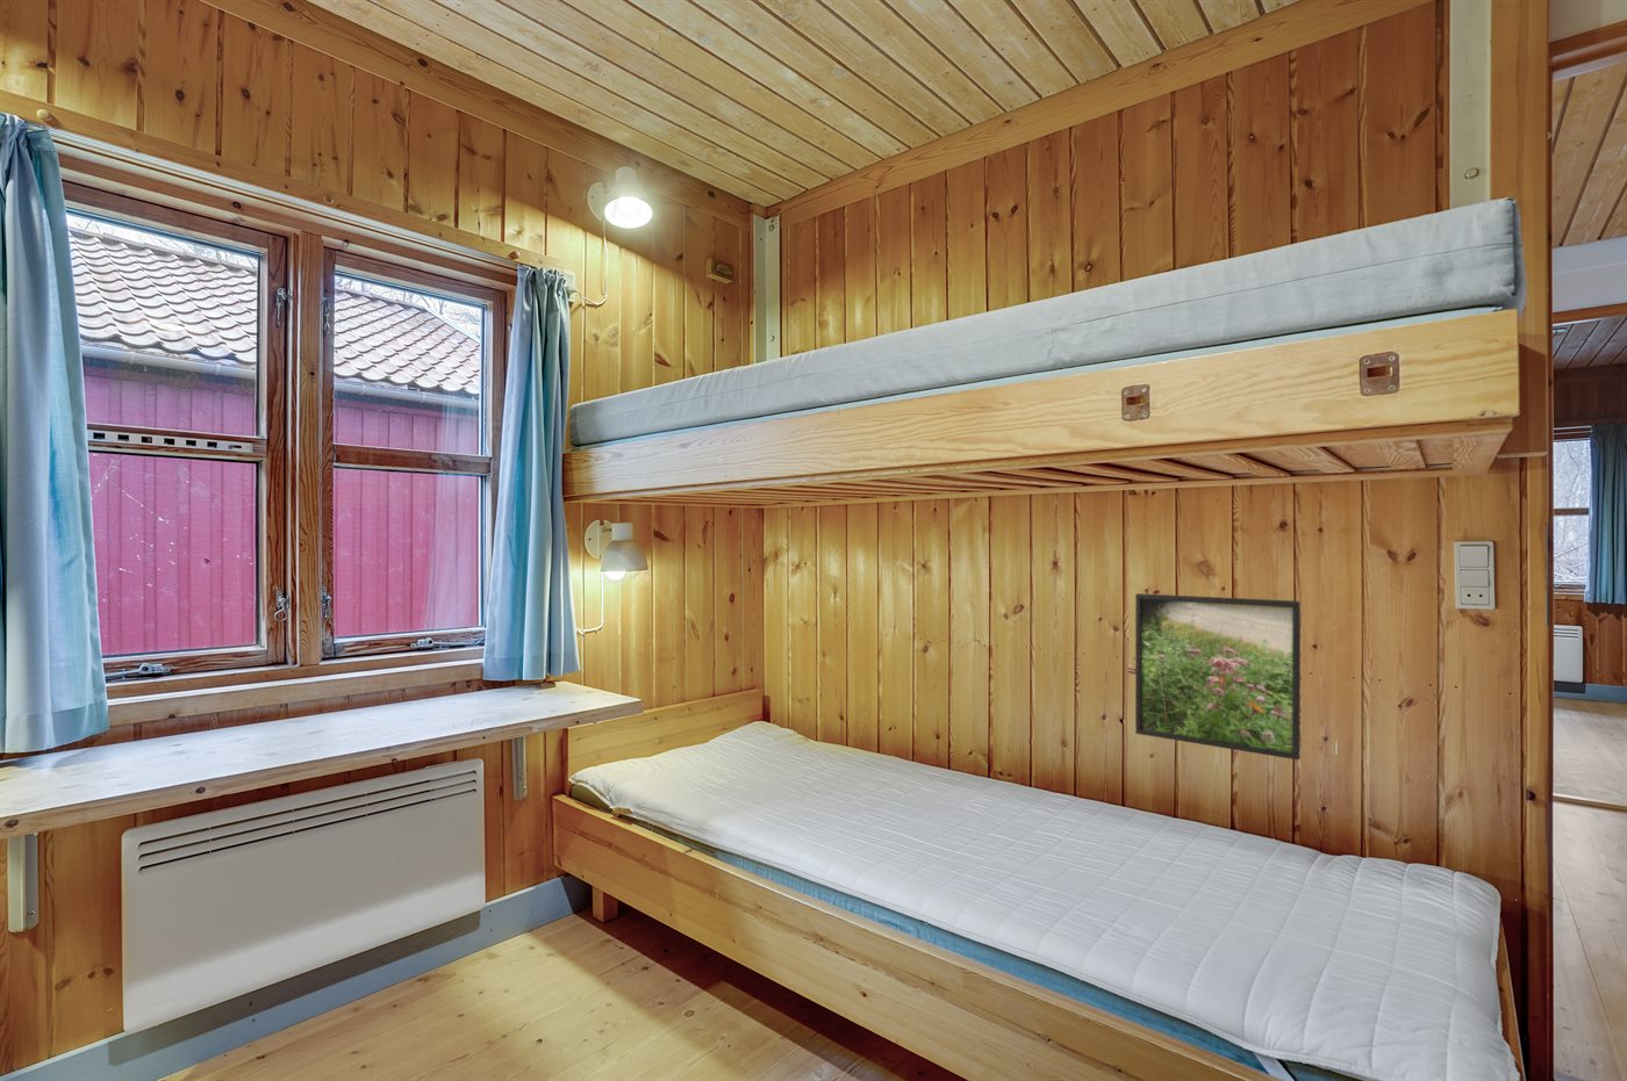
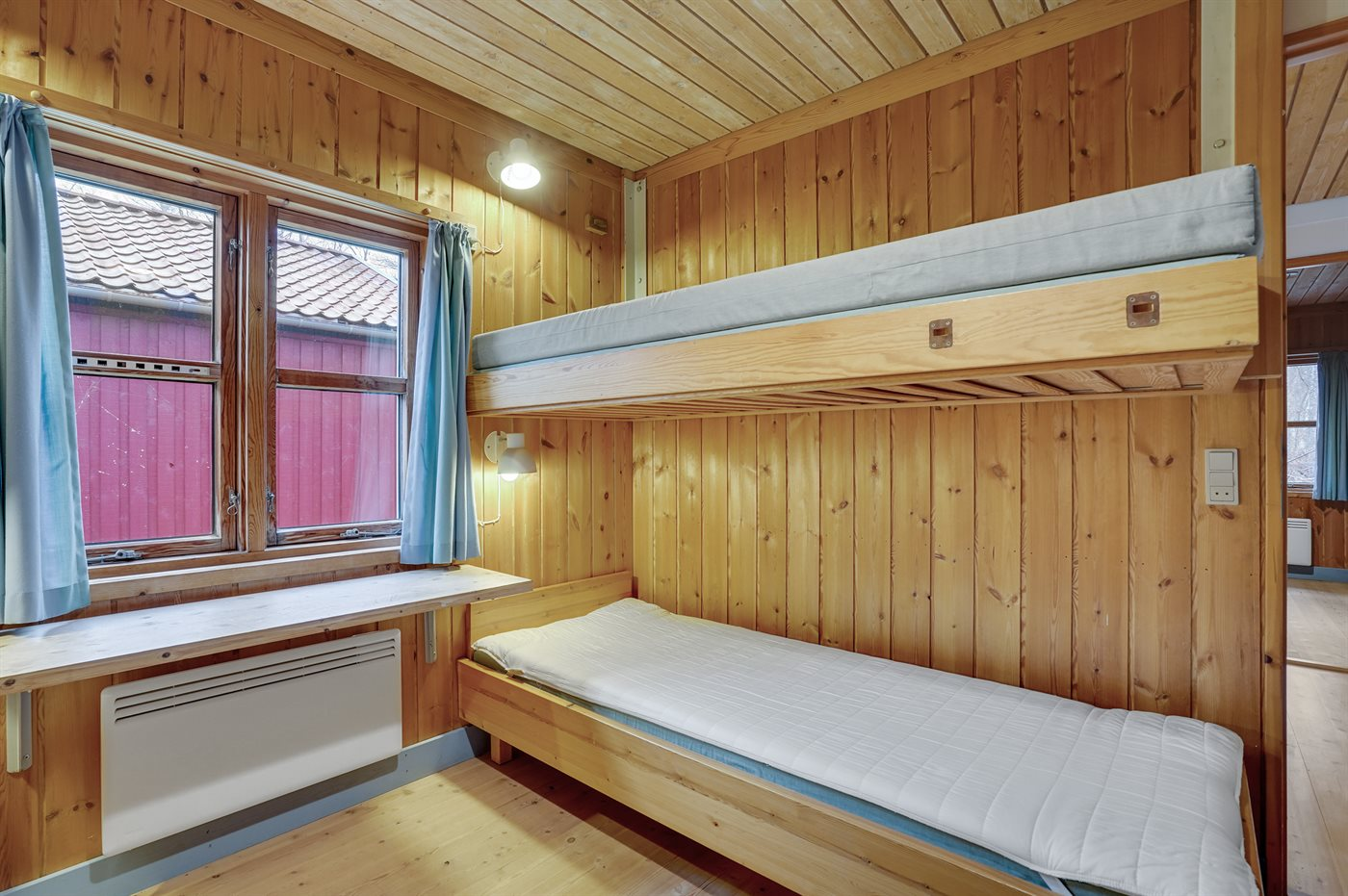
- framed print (1212, 671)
